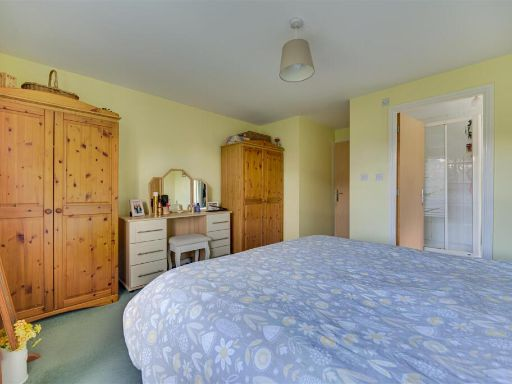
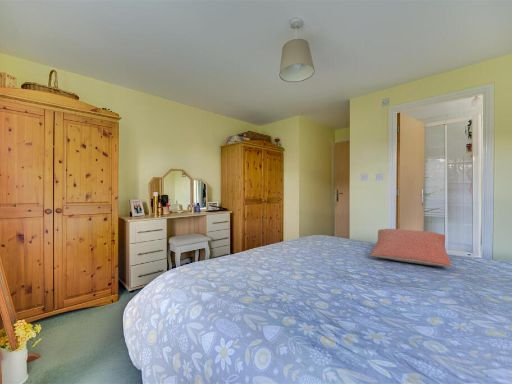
+ pillow (408, 245)
